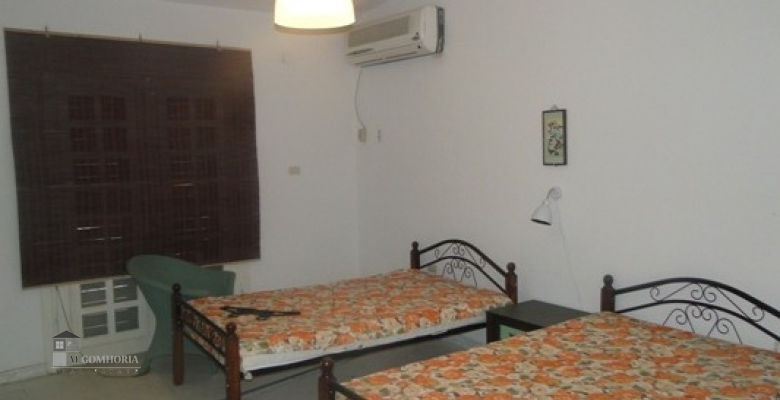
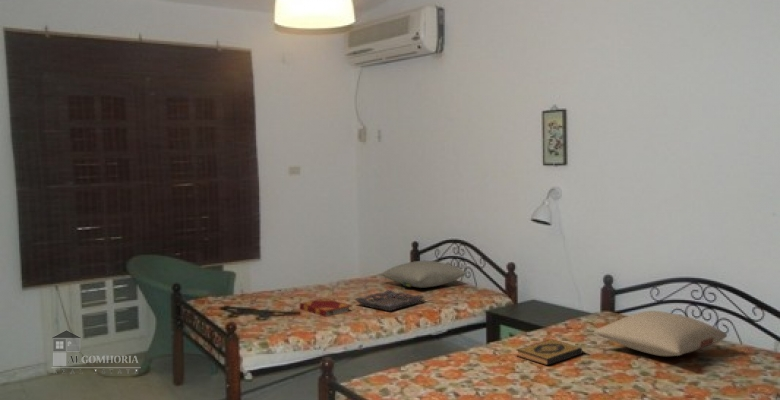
+ hardback book (325, 307)
+ pillow (658, 333)
+ pillow (423, 273)
+ hardback book (549, 351)
+ tray (389, 300)
